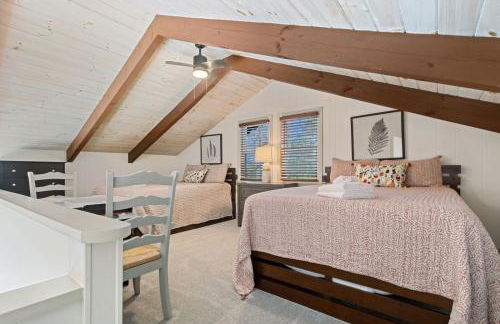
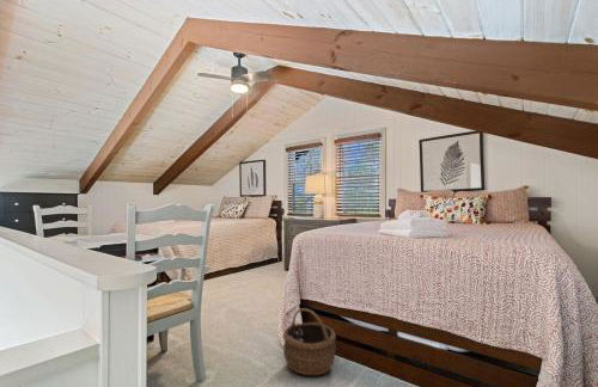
+ wicker basket (309, 337)
